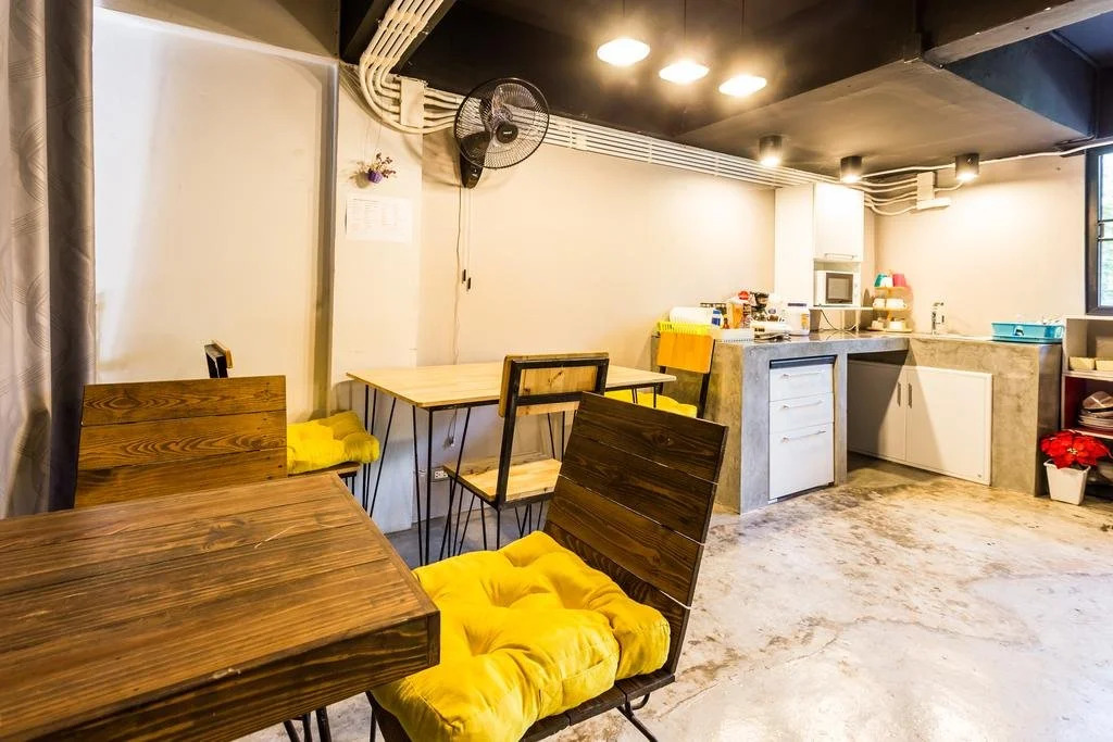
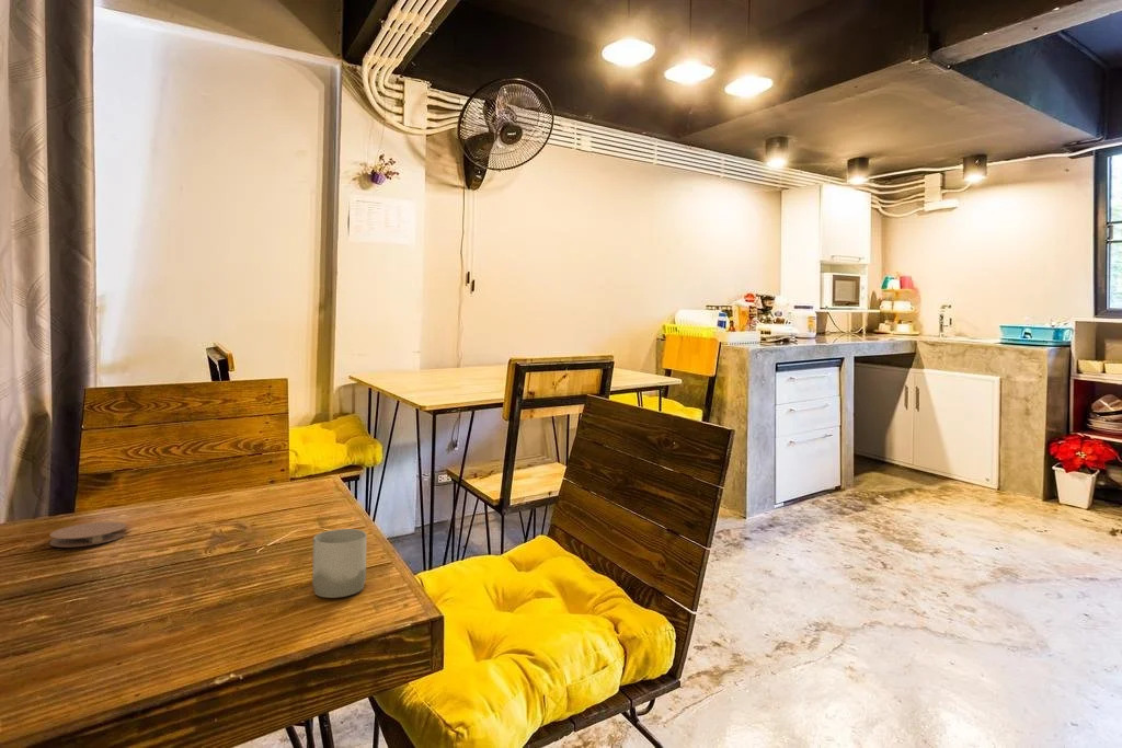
+ coaster (89, 533)
+ cup (335, 559)
